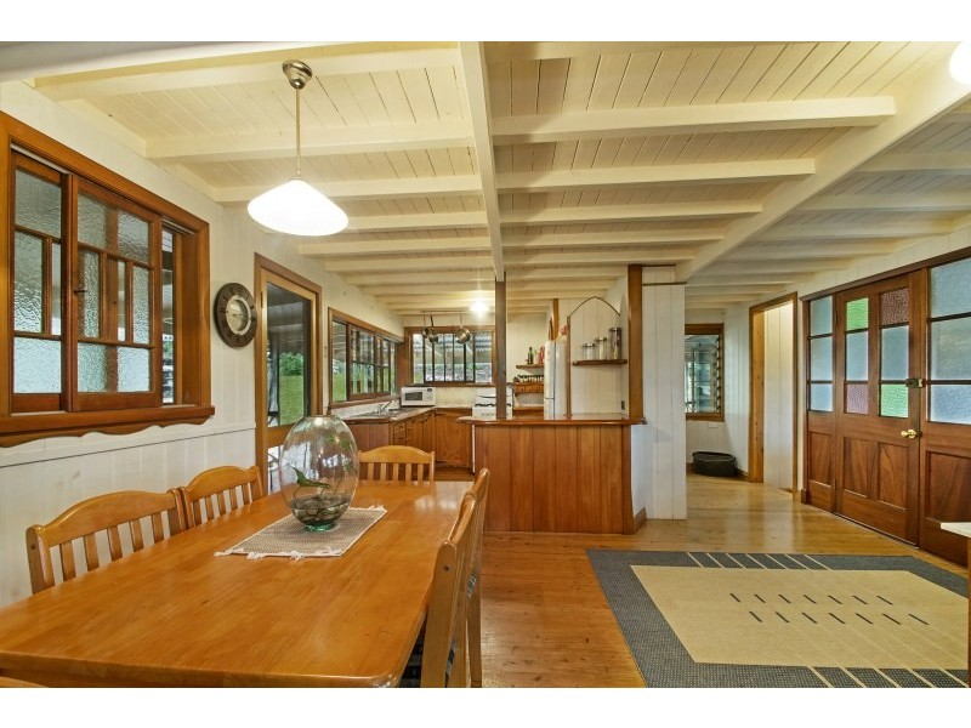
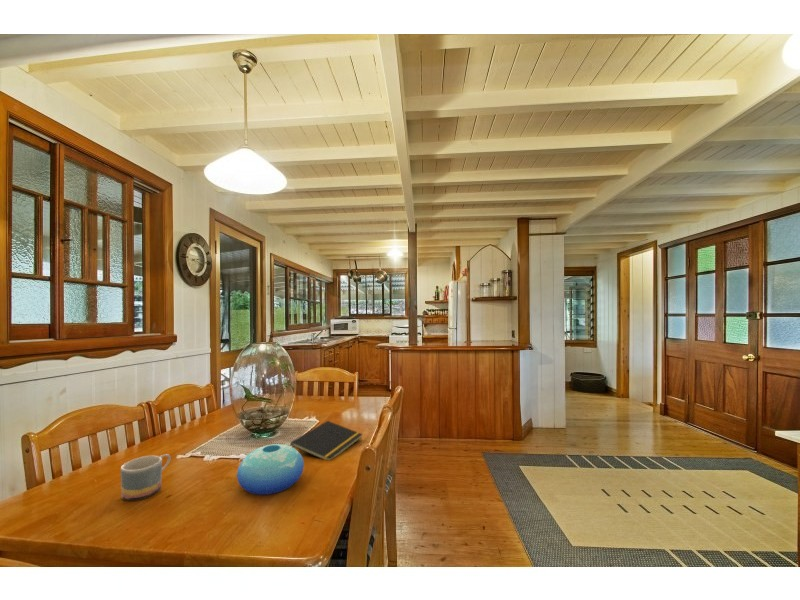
+ bowl (271, 465)
+ notepad (328, 439)
+ mug (148, 475)
